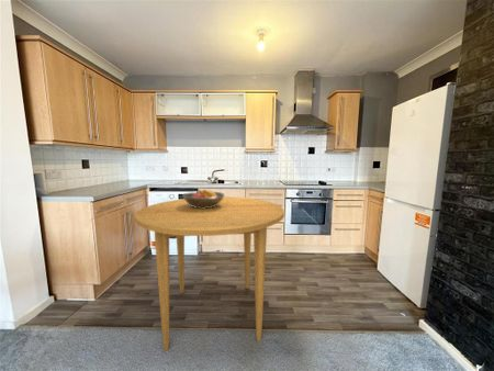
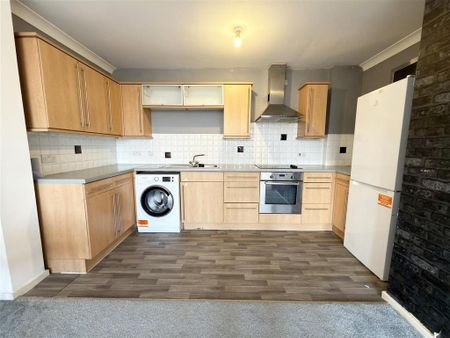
- fruit bowl (203, 198)
- dining table (213, 235)
